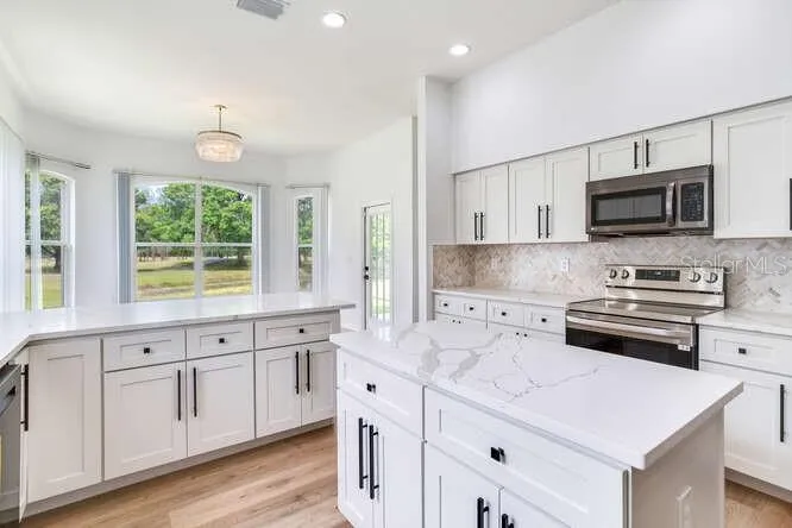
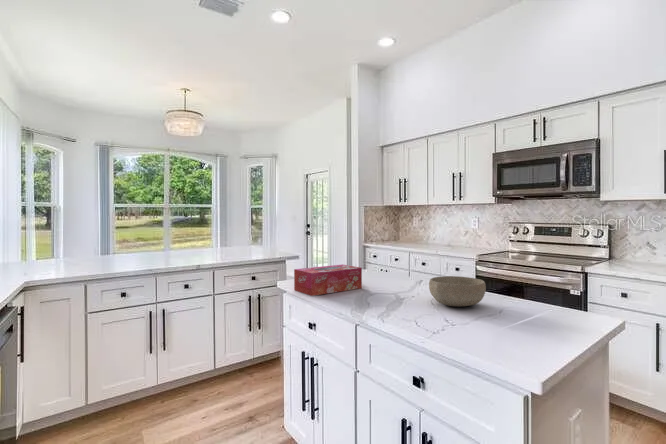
+ bowl (456, 292)
+ tissue box (328, 278)
